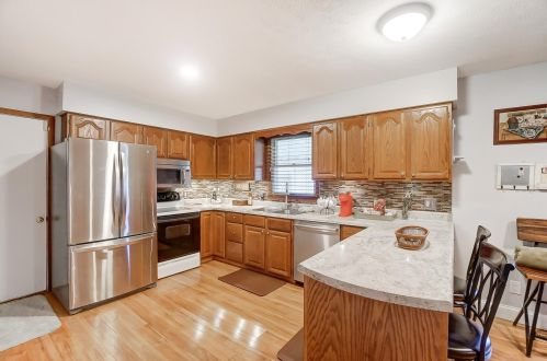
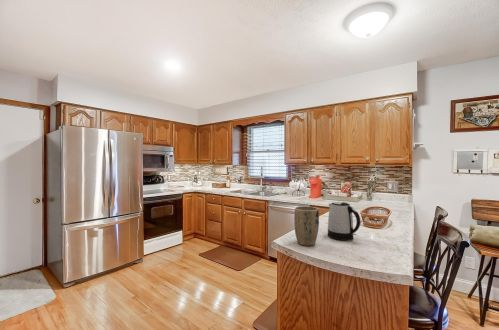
+ kettle (343, 220)
+ plant pot (306, 225)
